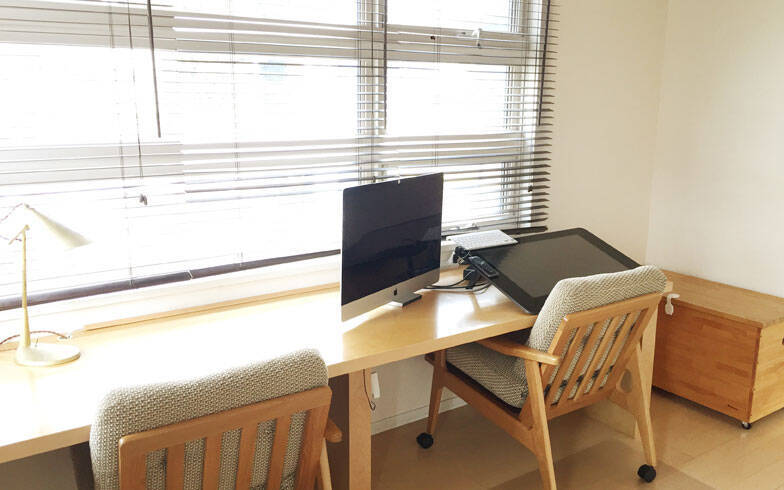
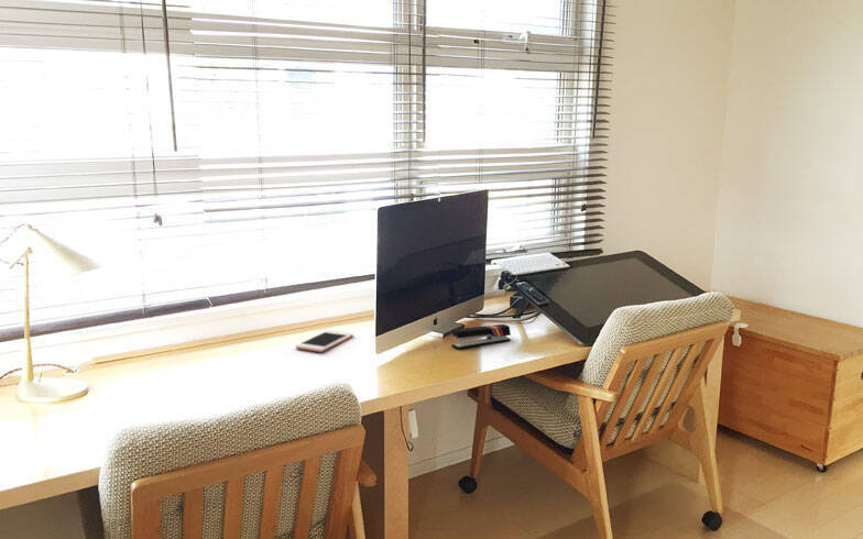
+ cell phone (325, 340)
+ stapler (481, 334)
